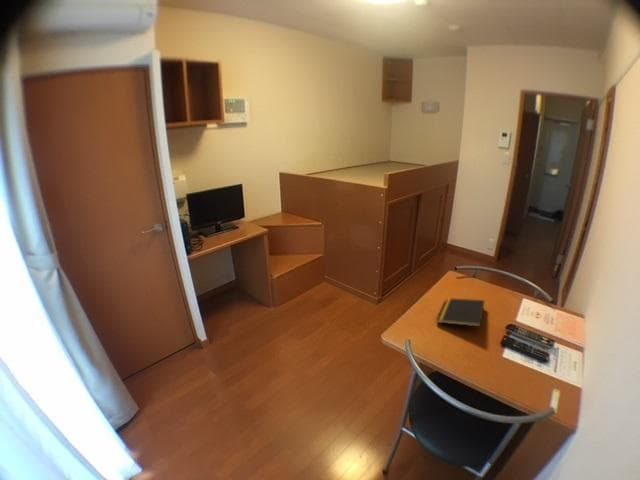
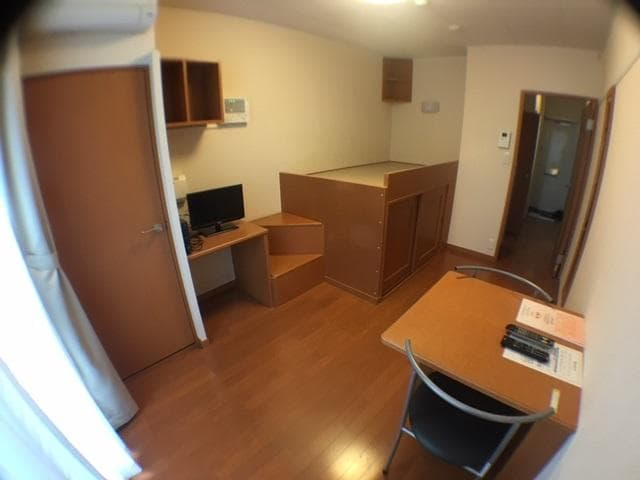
- notepad (461, 310)
